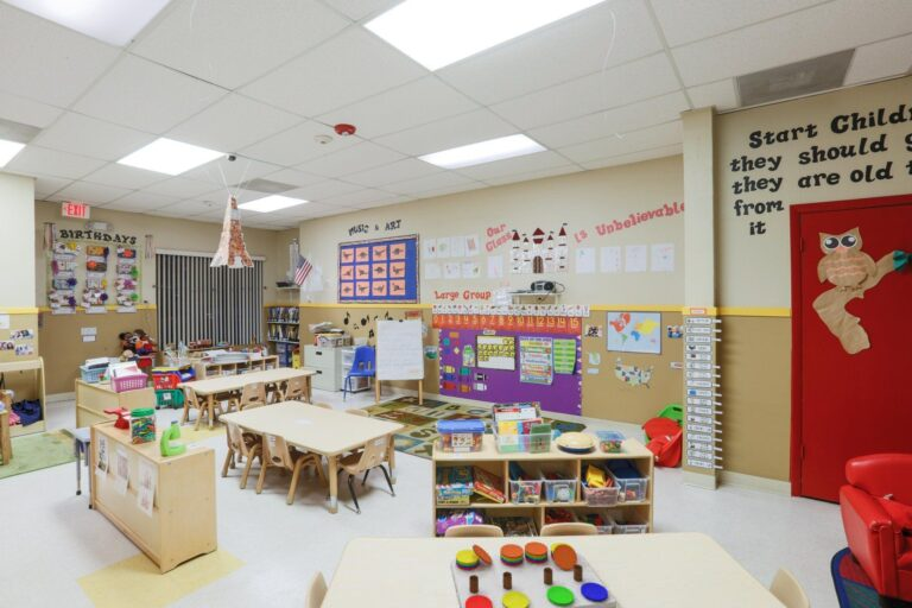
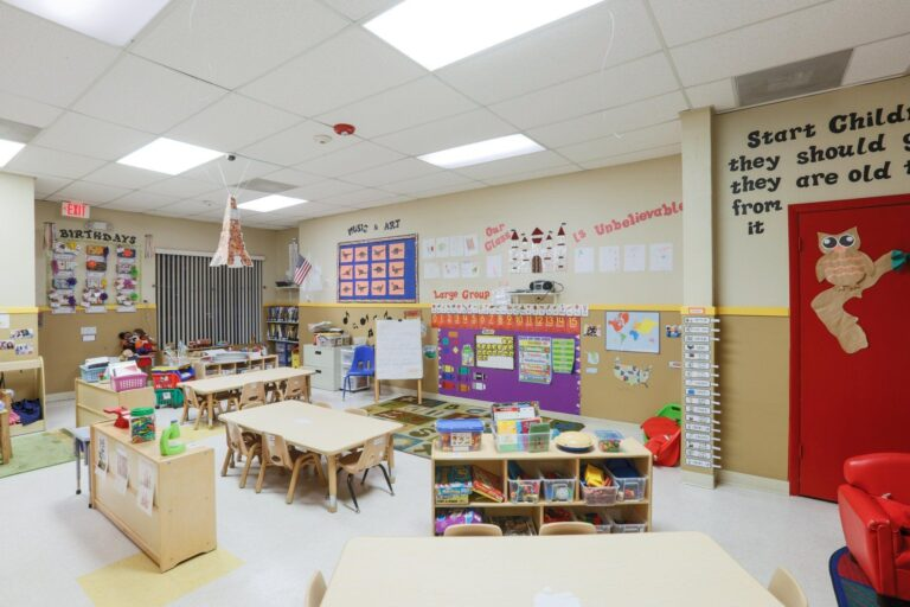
- board game (526, 572)
